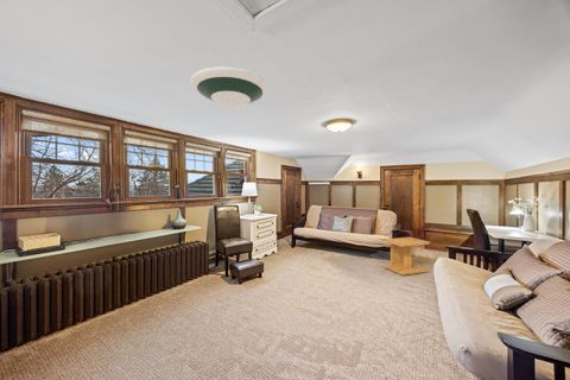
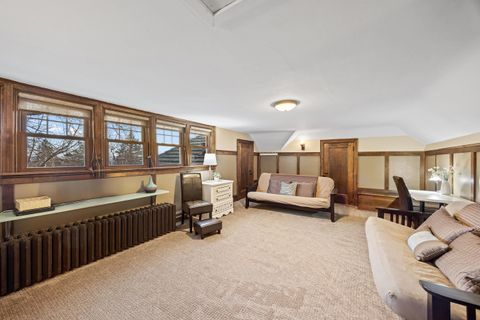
- side table (406, 254)
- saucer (230, 95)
